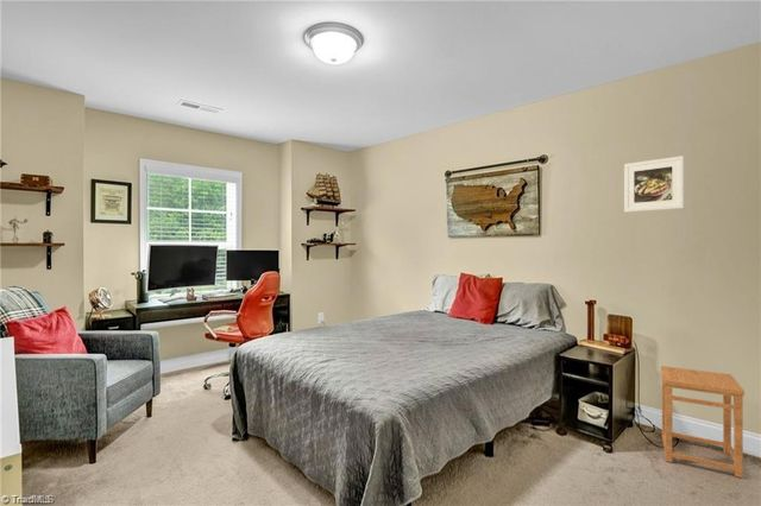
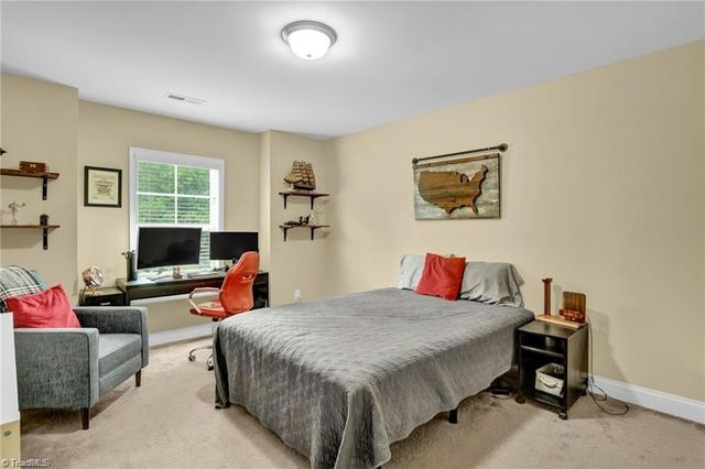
- side table (700, 404)
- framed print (653, 185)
